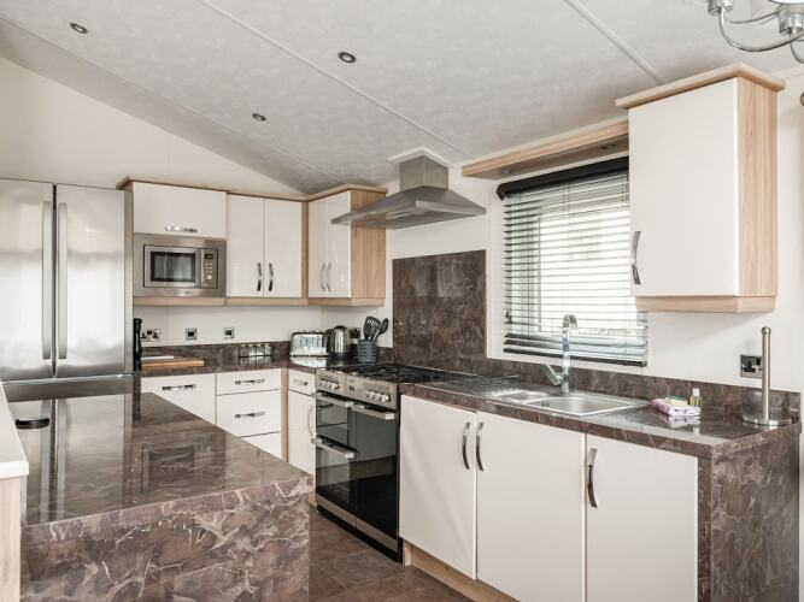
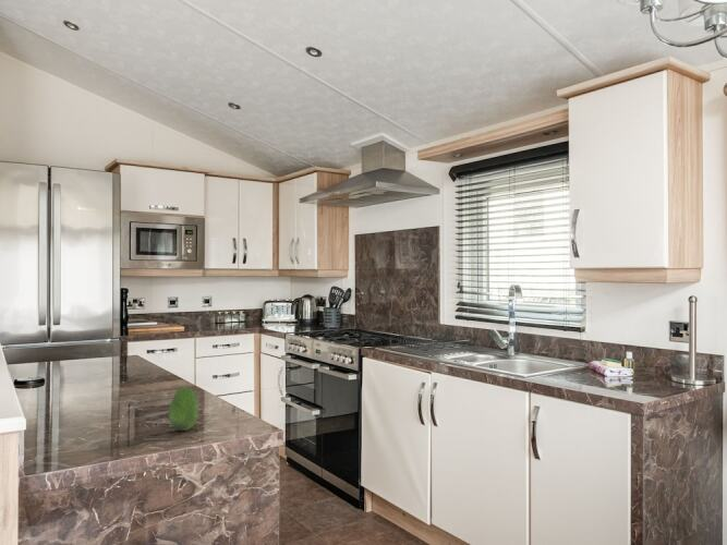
+ fruit (183, 408)
